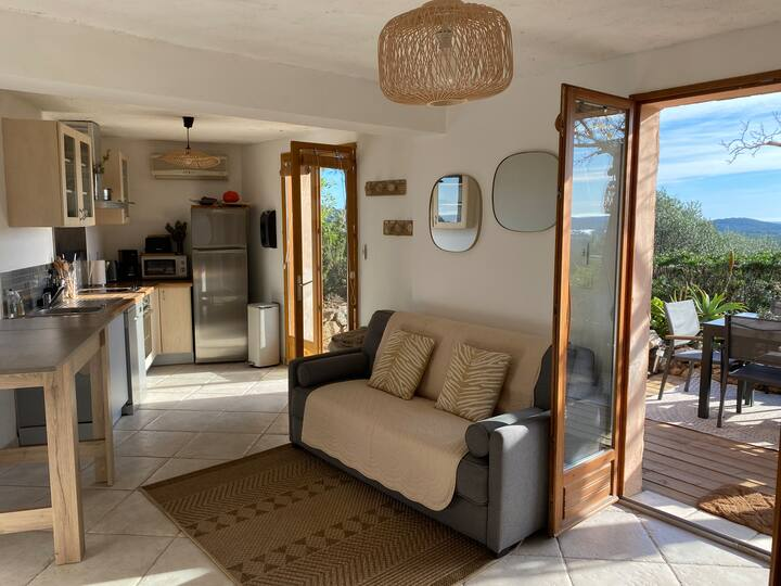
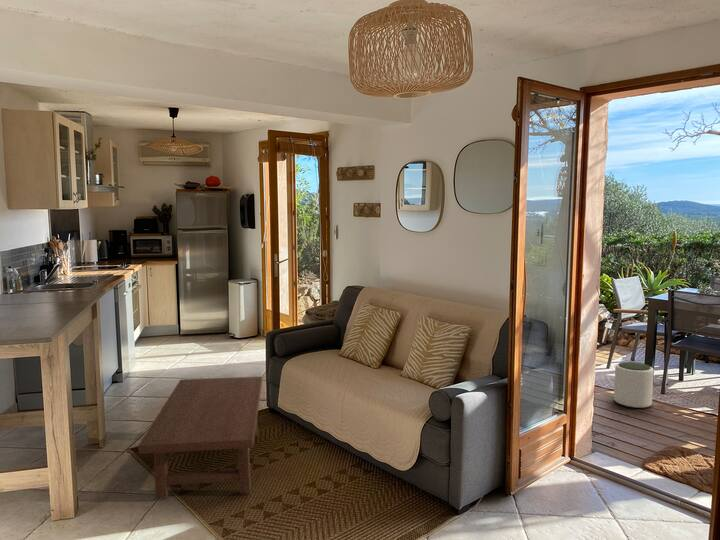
+ plant pot (633, 384)
+ coffee table (211, 433)
